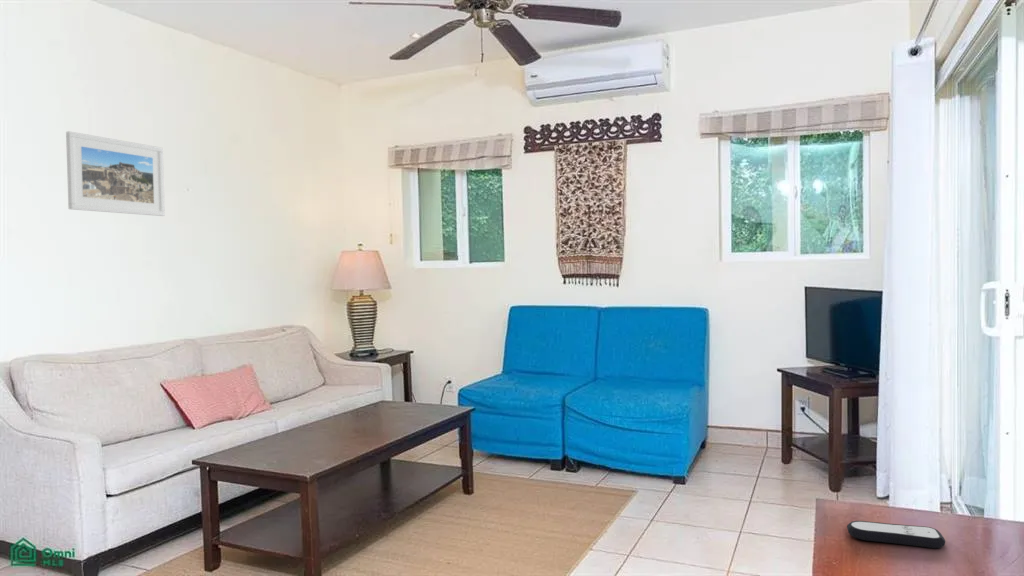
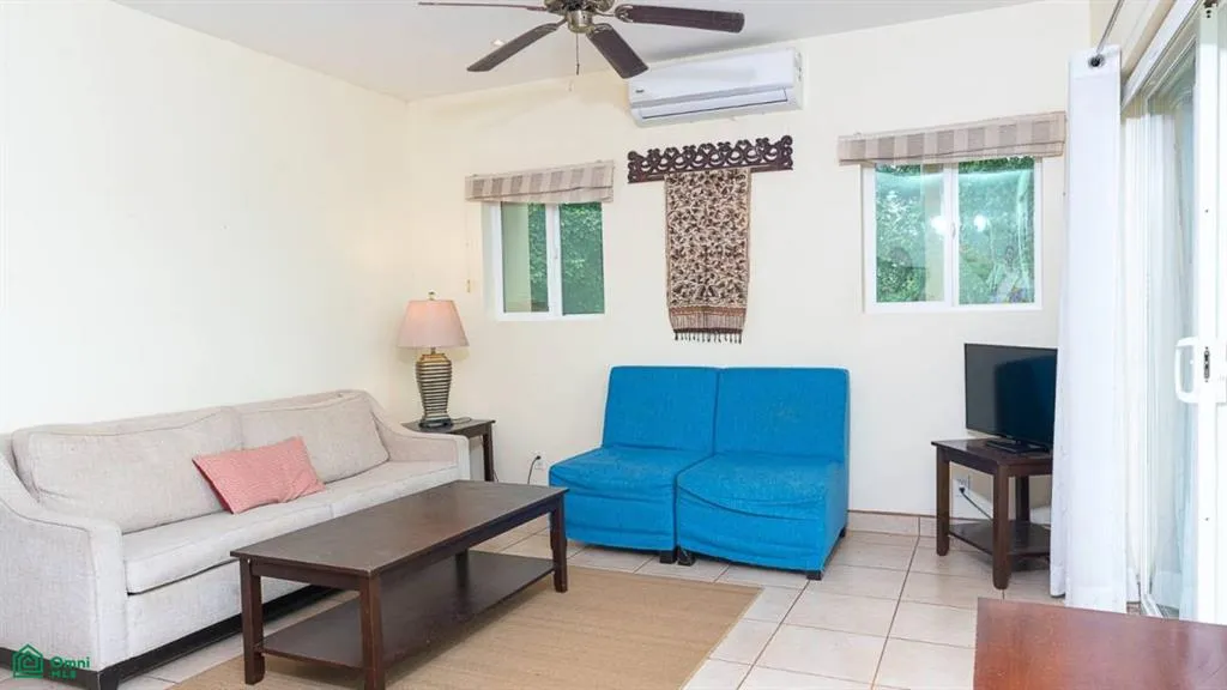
- remote control (894, 533)
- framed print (118, 176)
